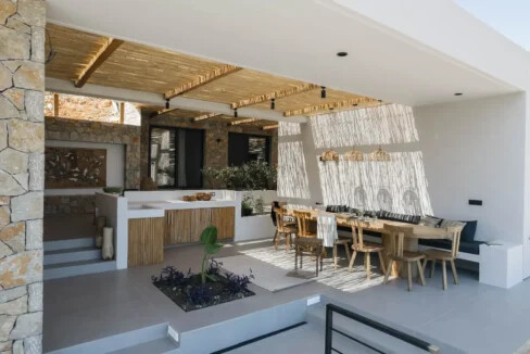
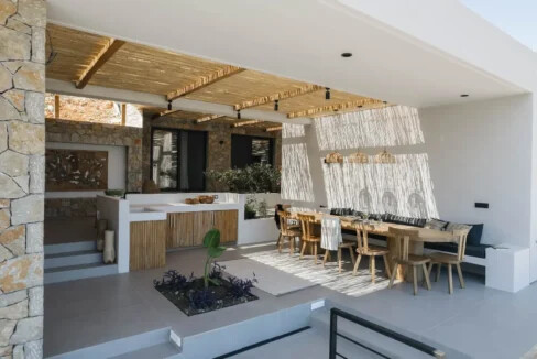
- side table (308, 255)
